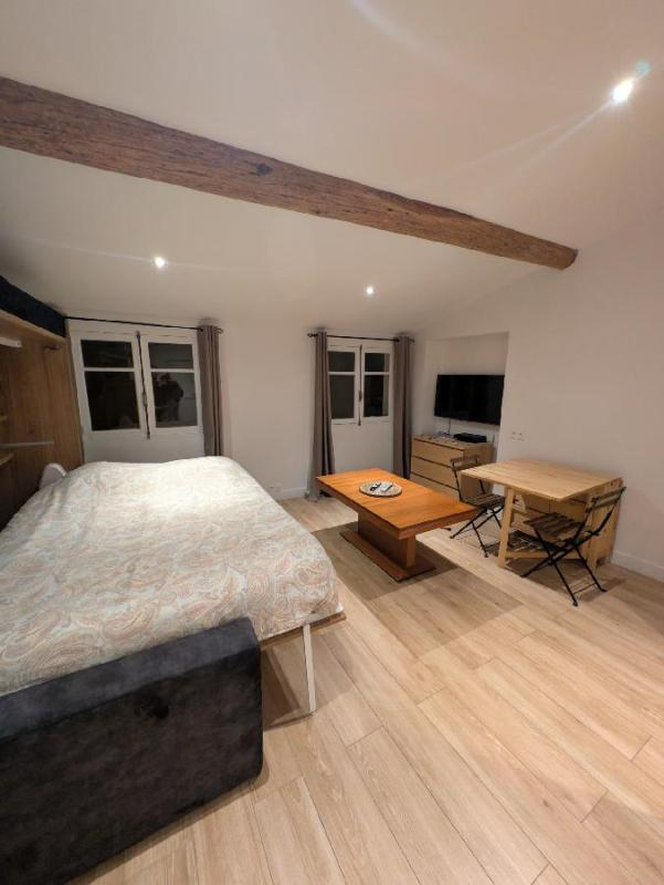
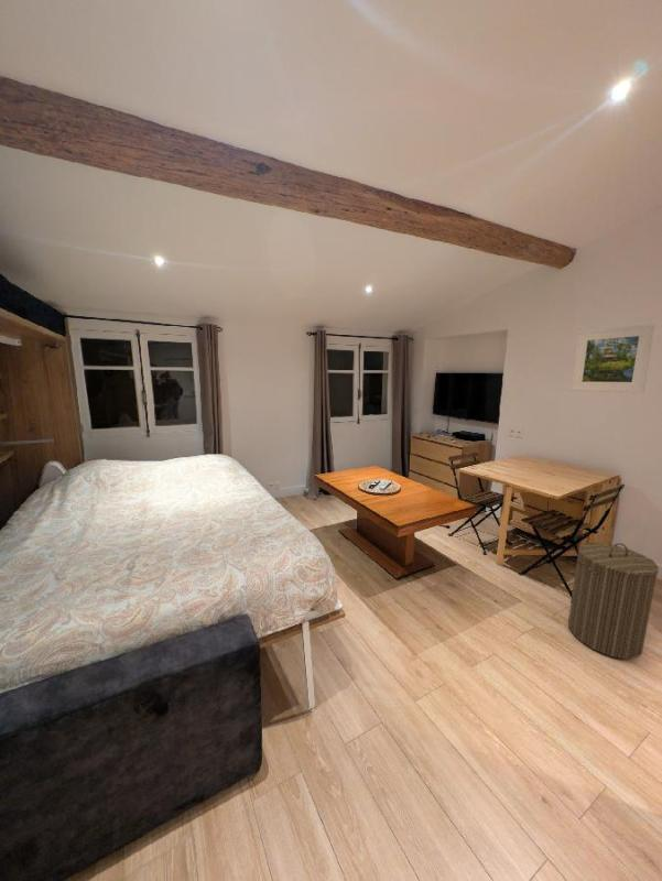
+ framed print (609, 360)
+ laundry hamper (610, 590)
